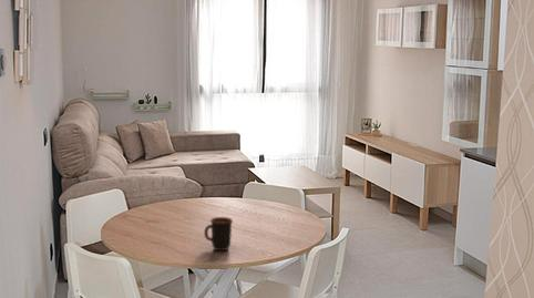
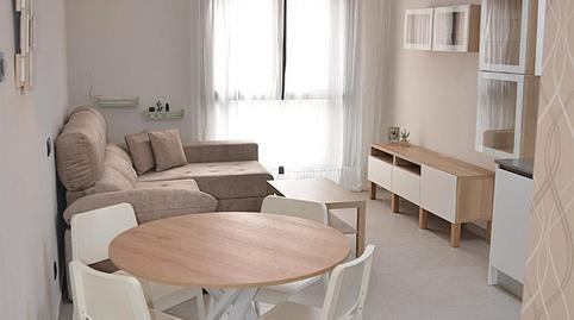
- mug (217, 233)
